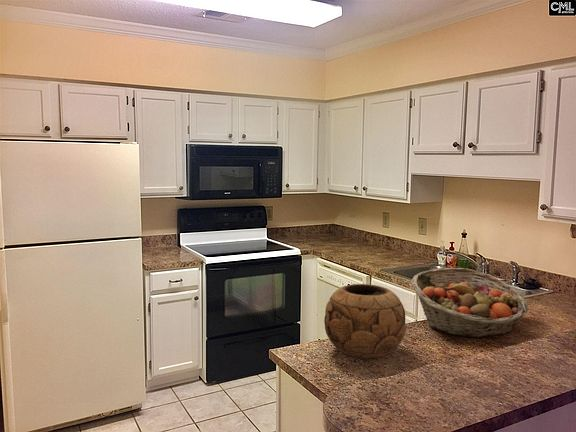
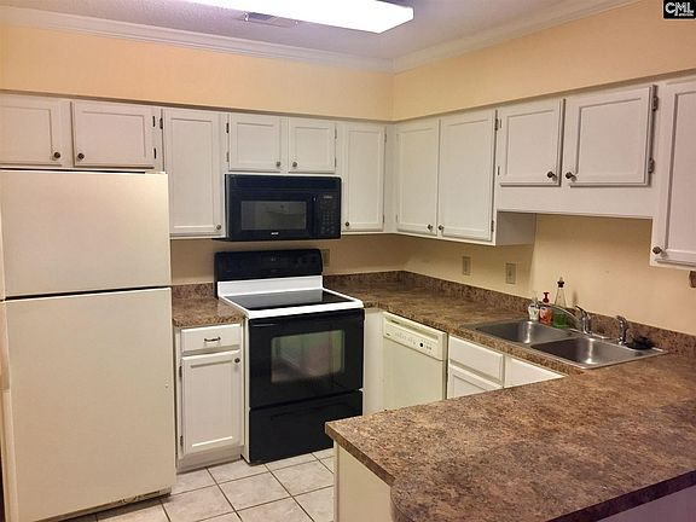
- fruit basket (467, 300)
- decorative bowl (364, 320)
